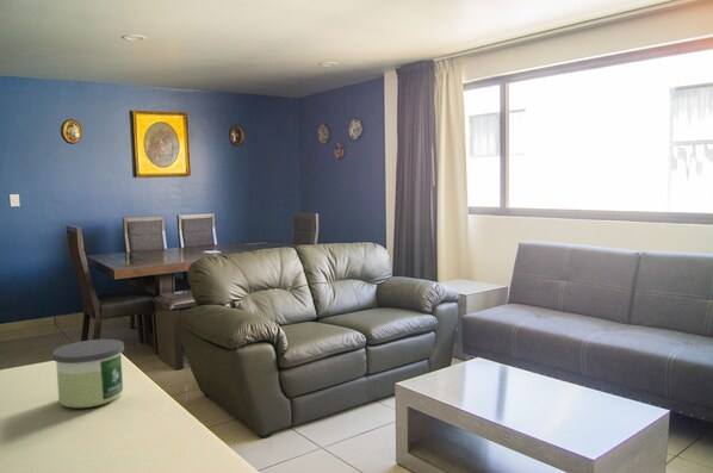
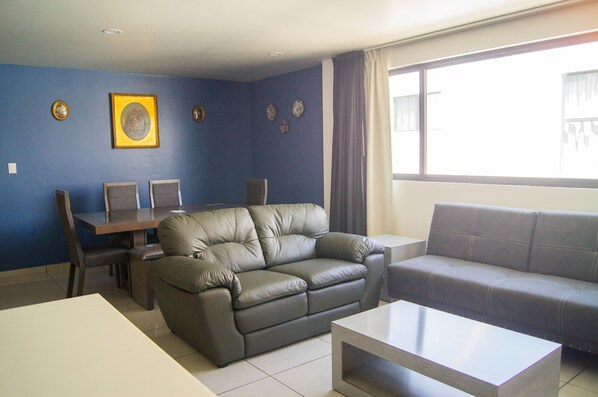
- candle (89, 373)
